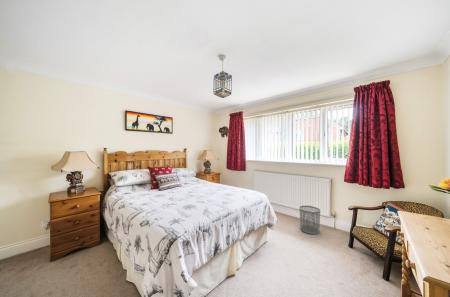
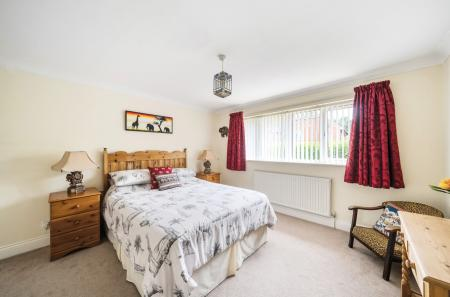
- waste bin (309, 219)
